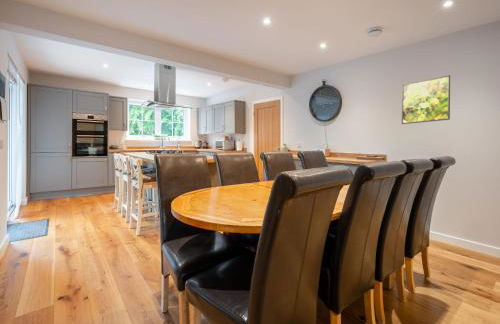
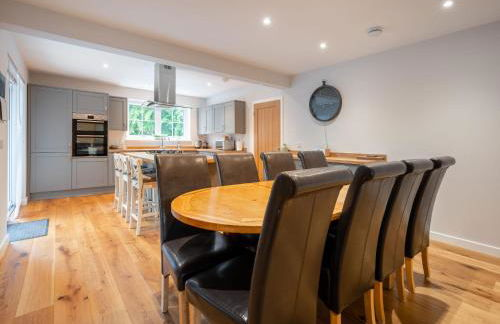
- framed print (424, 101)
